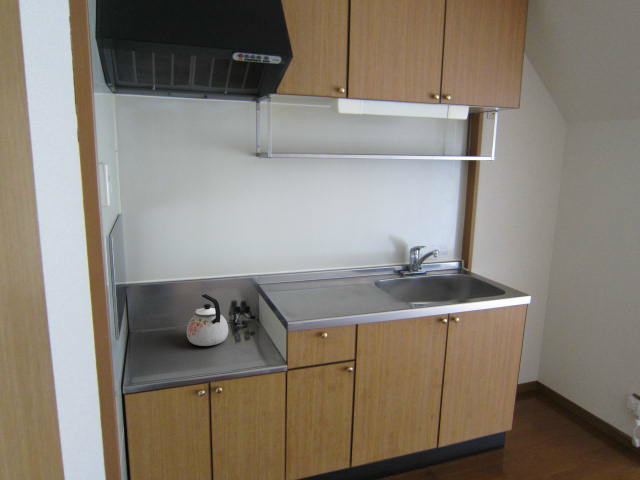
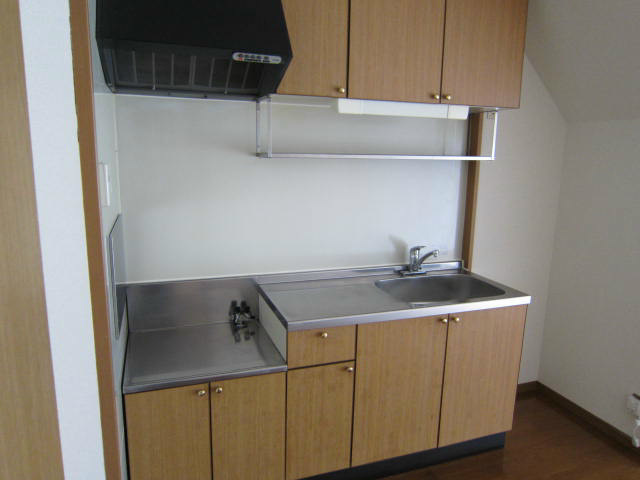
- kettle (207, 318)
